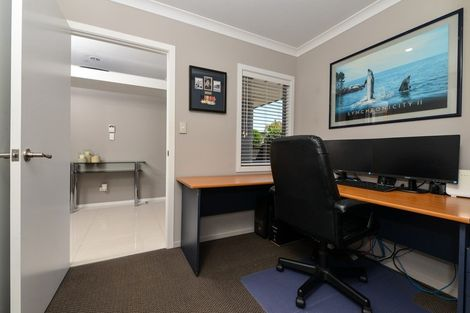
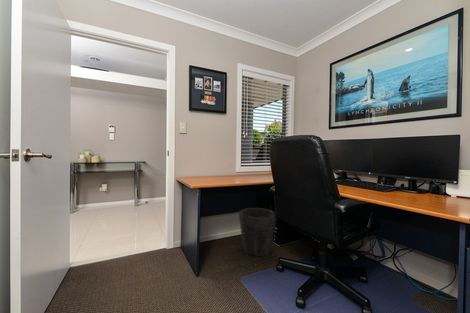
+ waste bin (257, 231)
